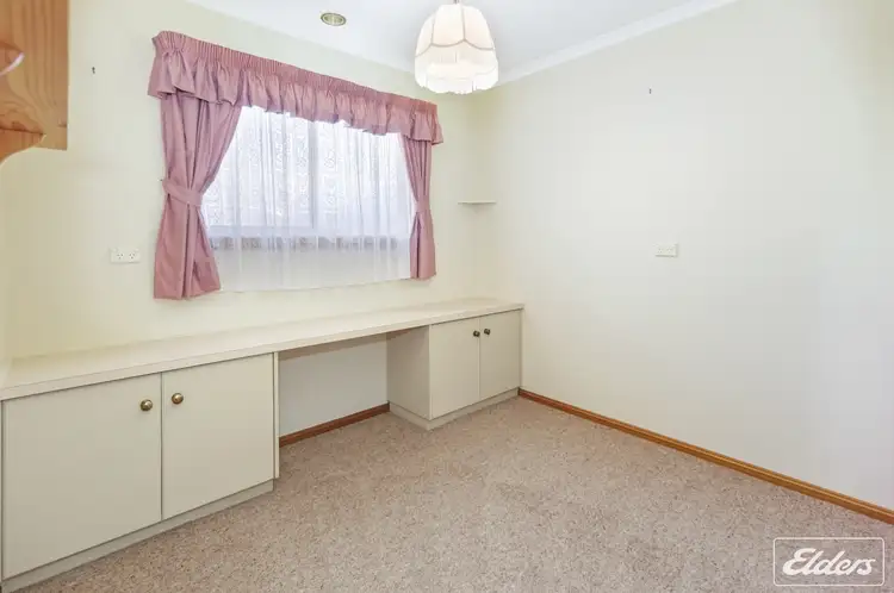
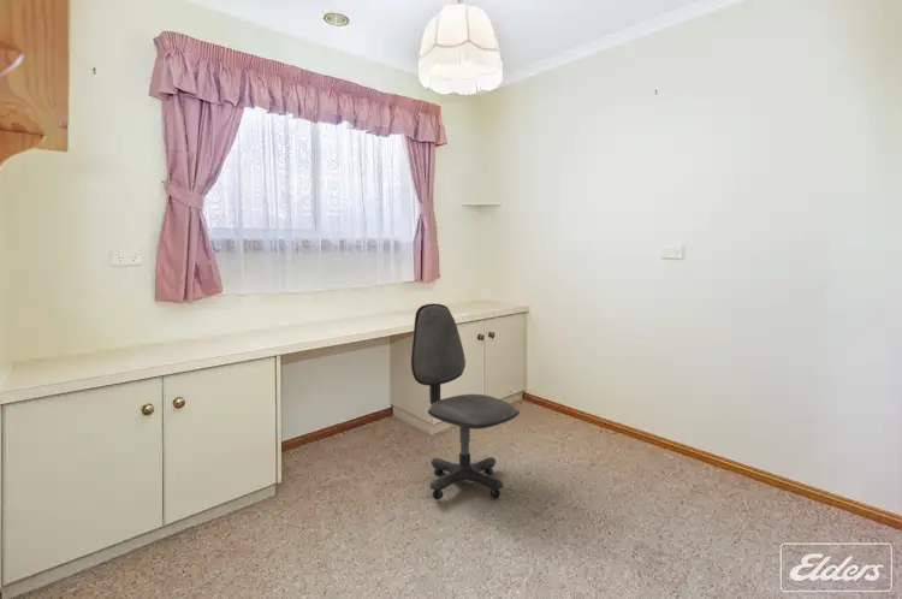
+ office chair (465, 396)
